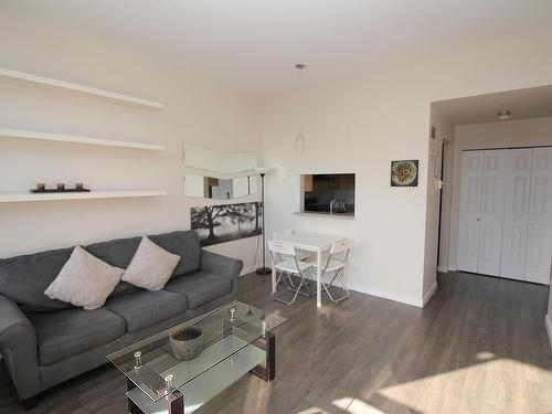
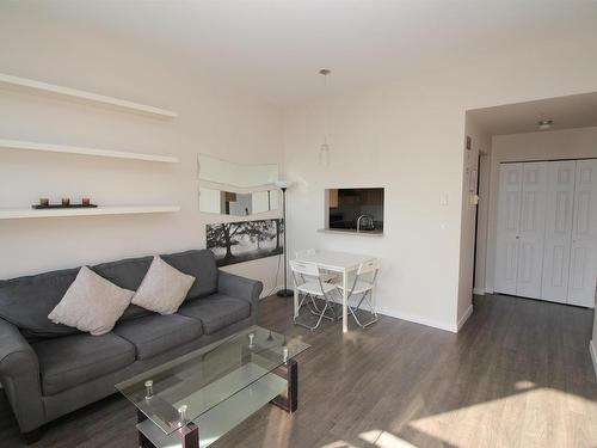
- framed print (404, 173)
- bowl (187, 342)
